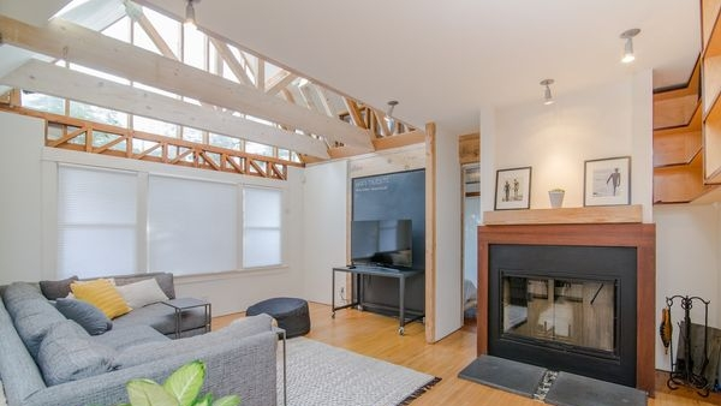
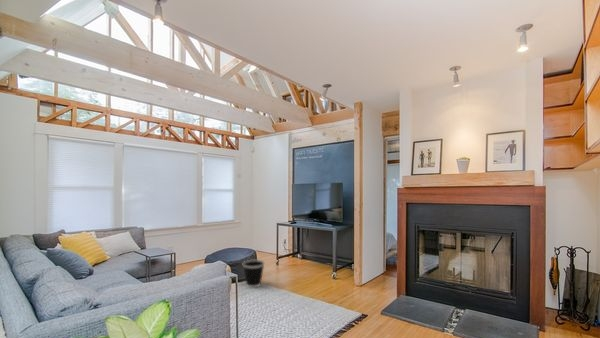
+ wastebasket (253, 273)
